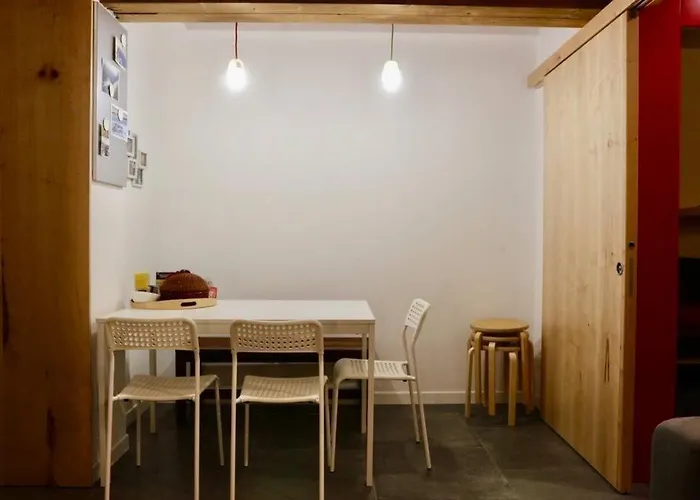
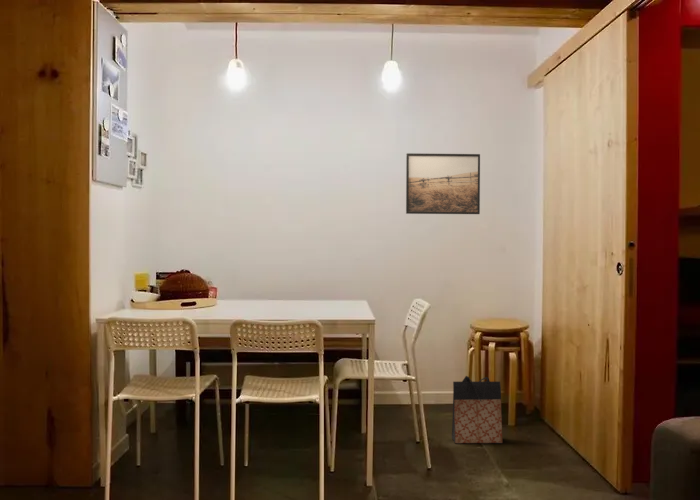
+ bag (476, 408)
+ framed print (443, 183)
